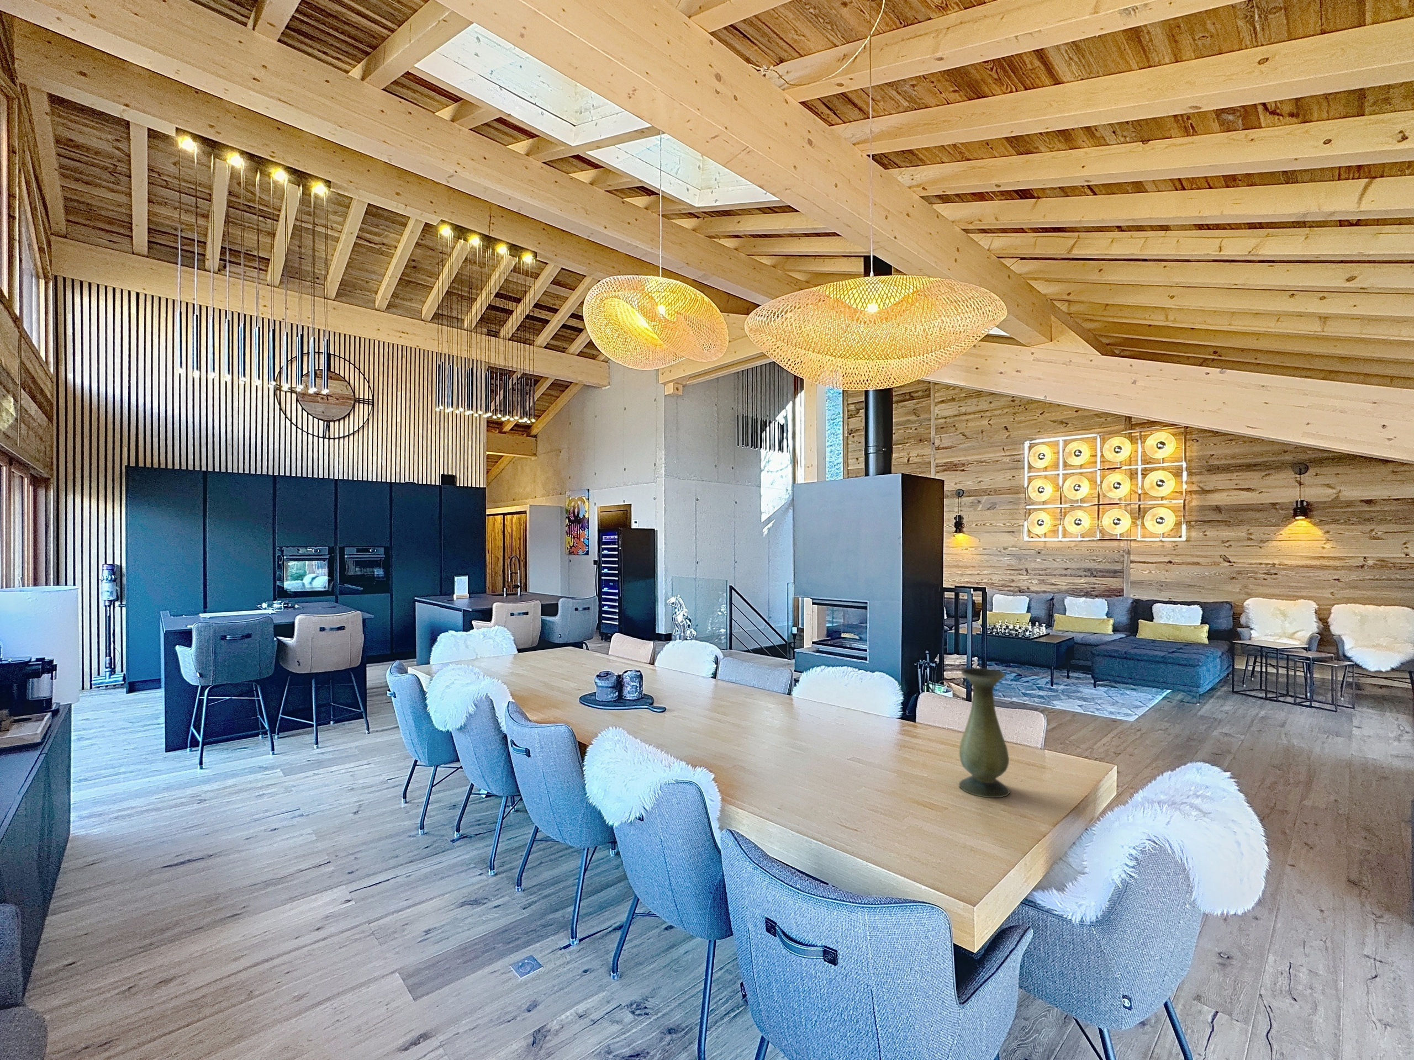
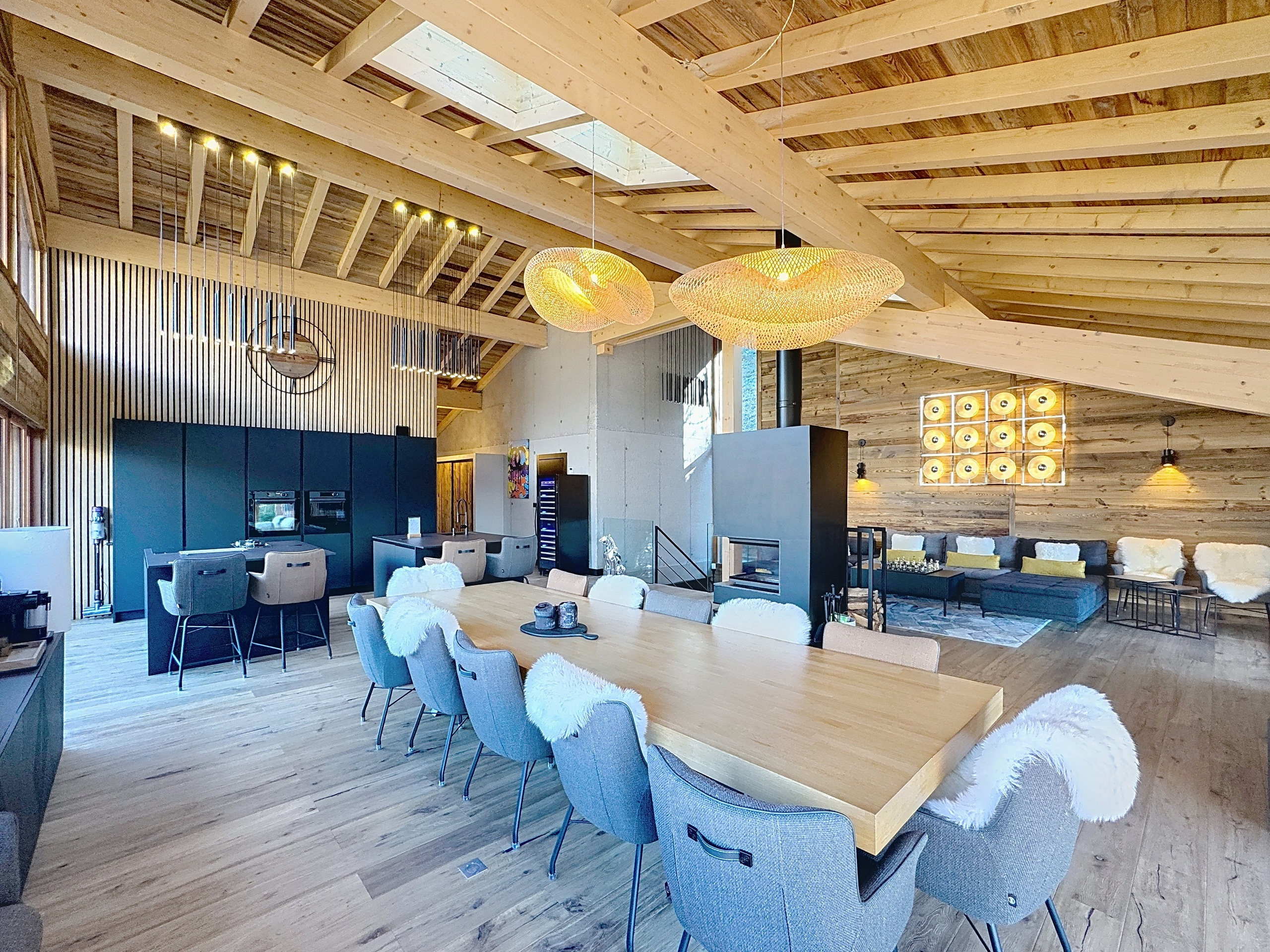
- vase (983, 729)
